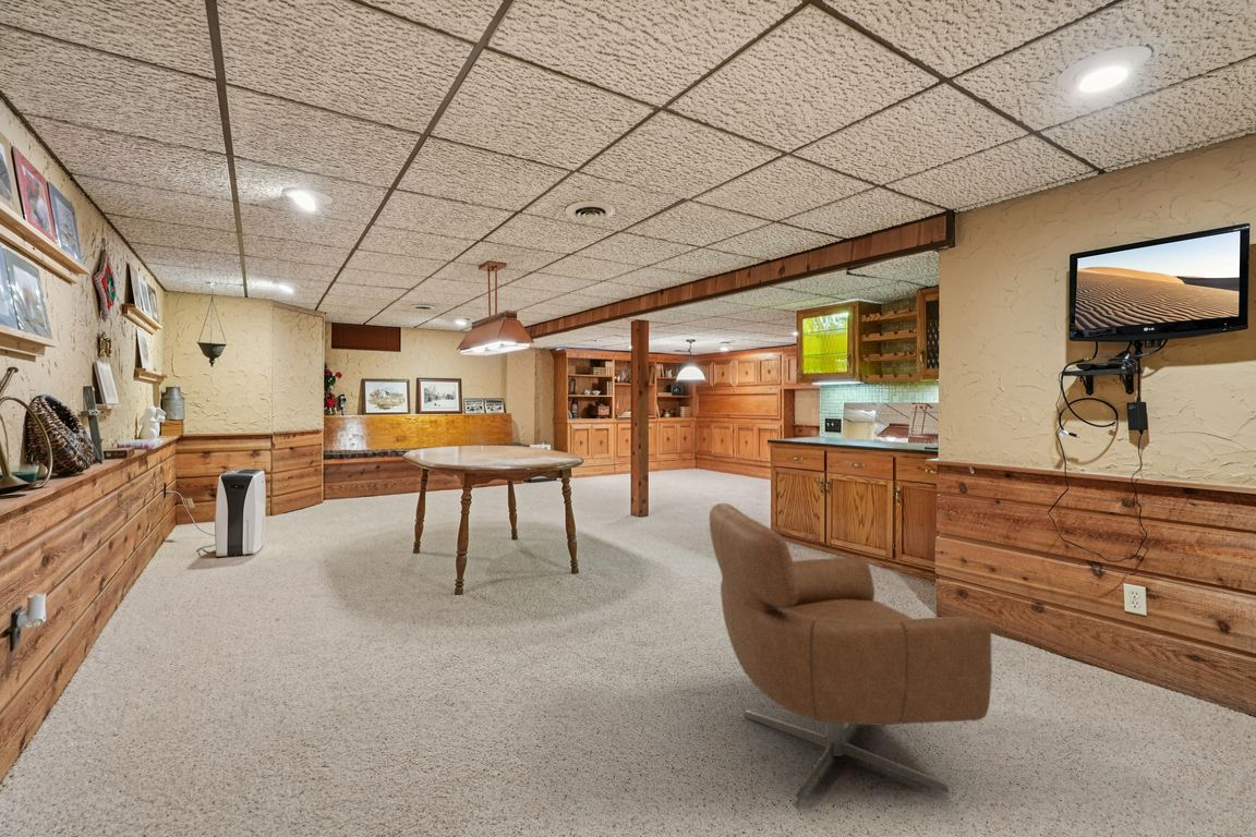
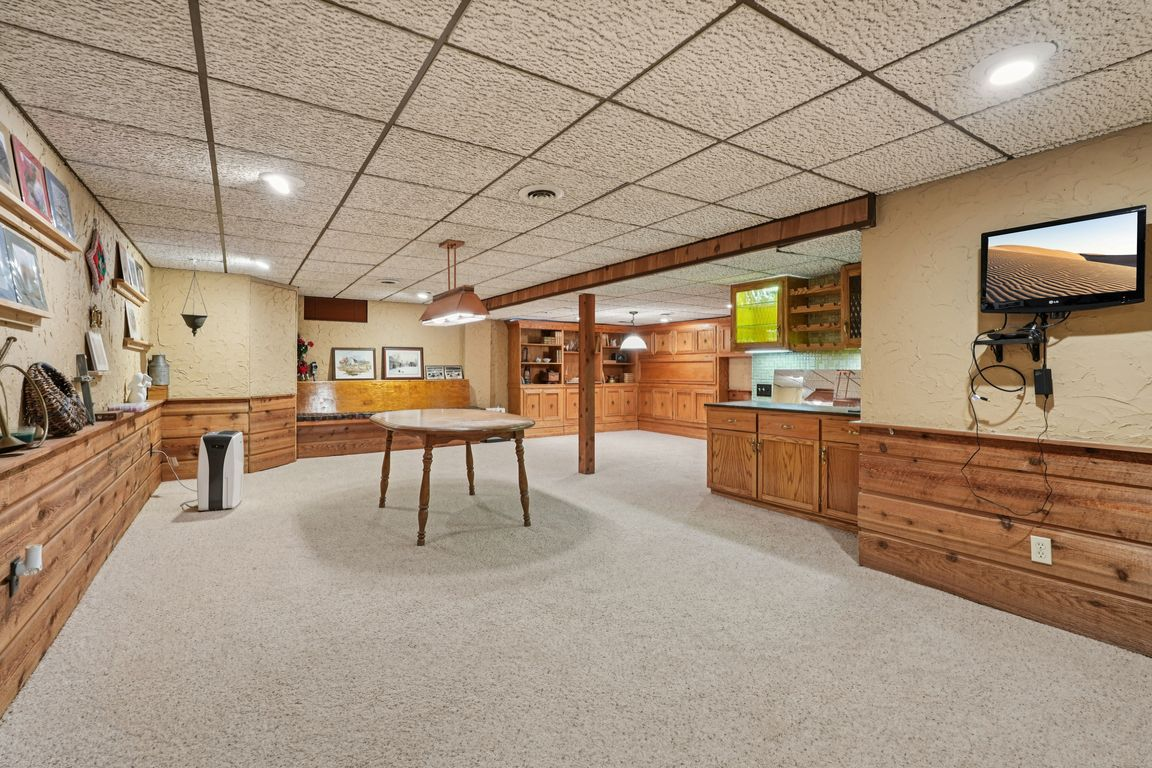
- chair (826, 631)
